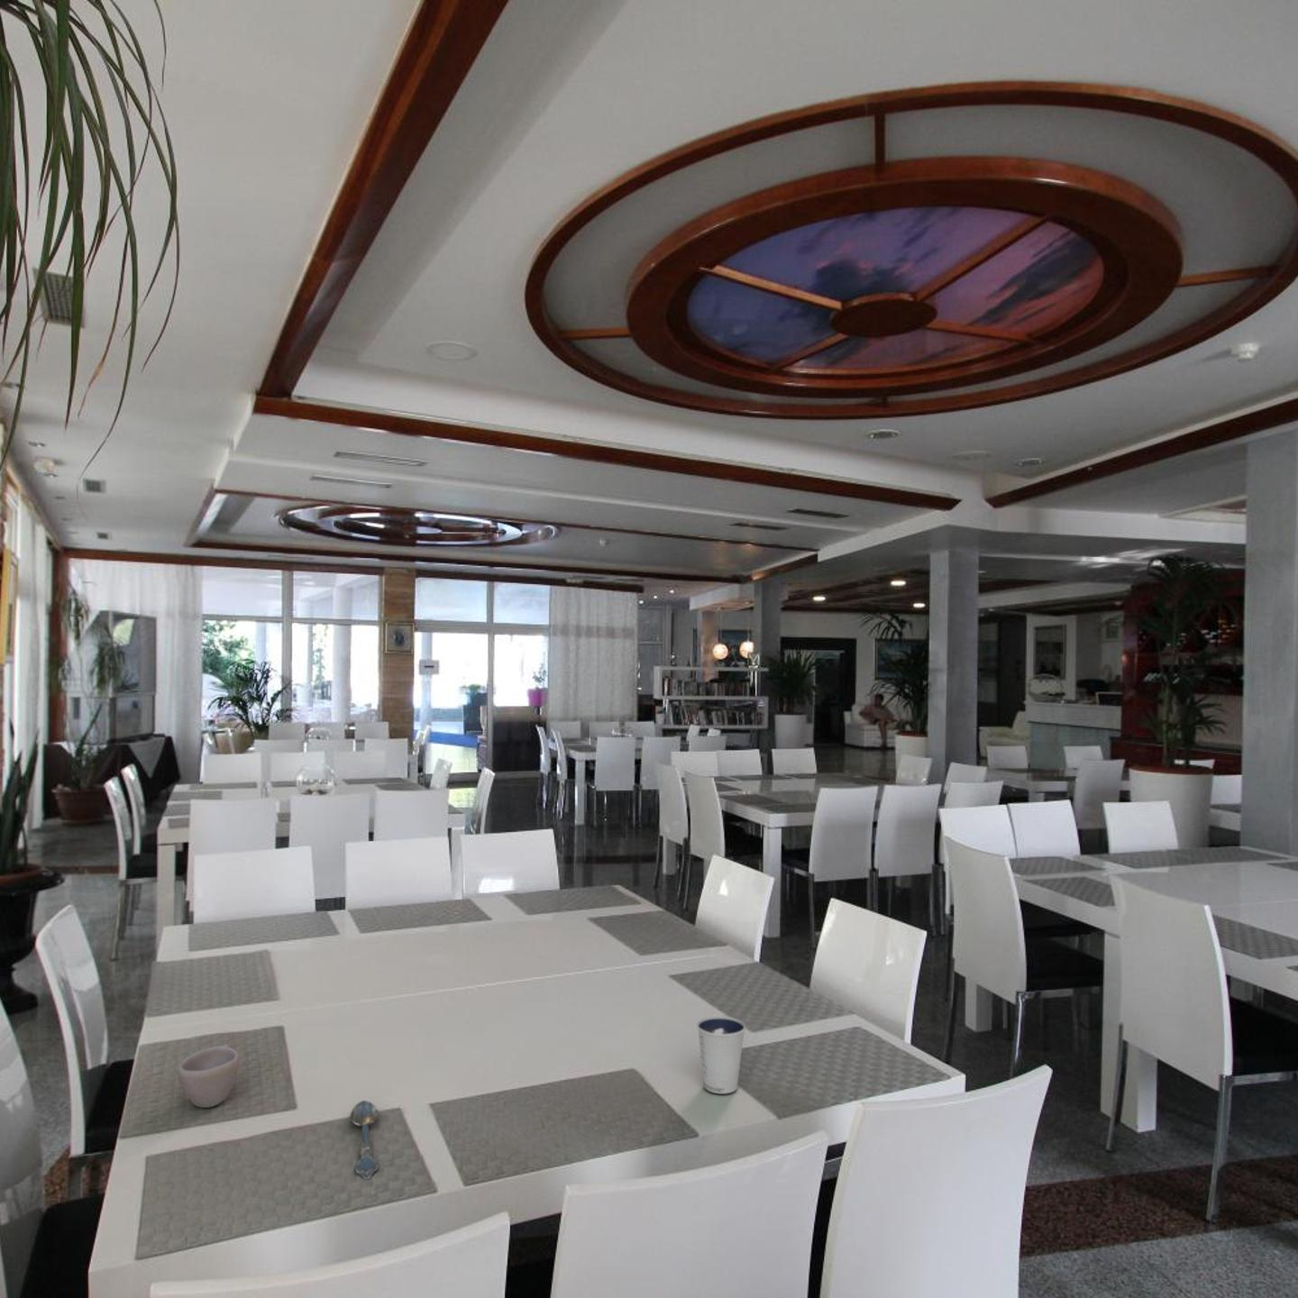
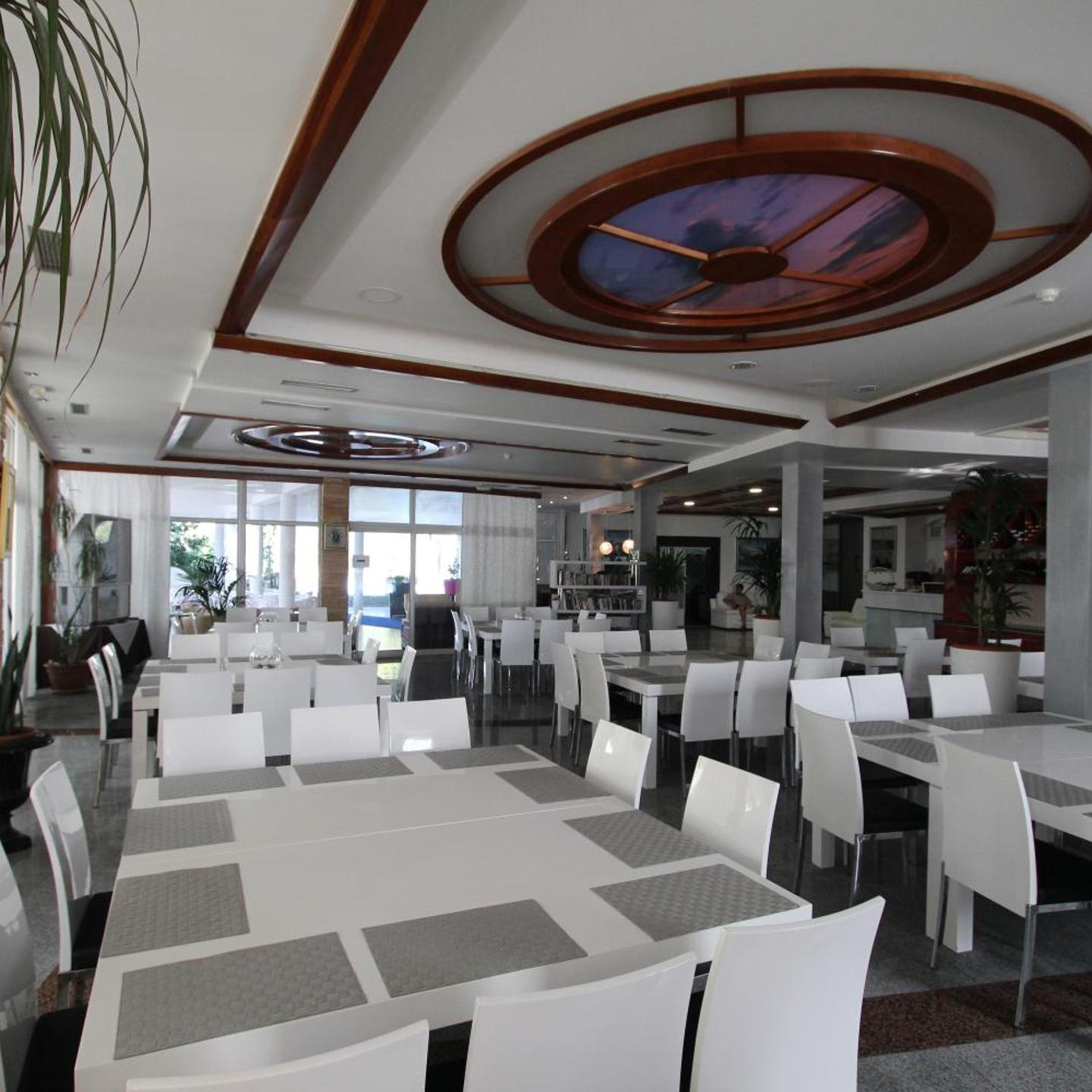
- spoon (365, 1136)
- dixie cup (720, 1056)
- cup (210, 1076)
